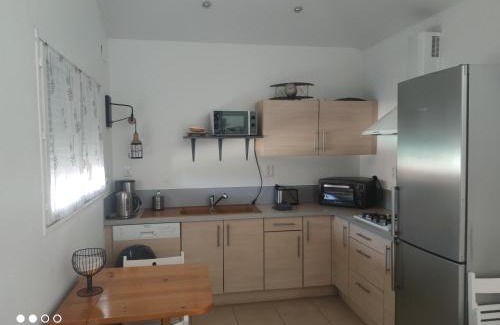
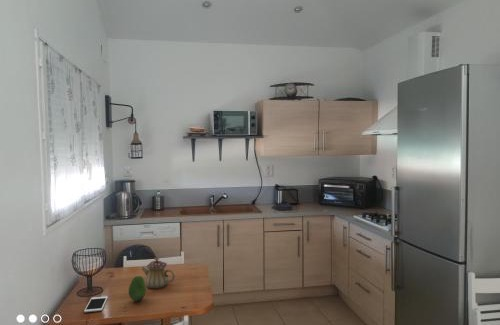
+ cell phone (96, 303)
+ teapot (158, 271)
+ fruit (137, 288)
